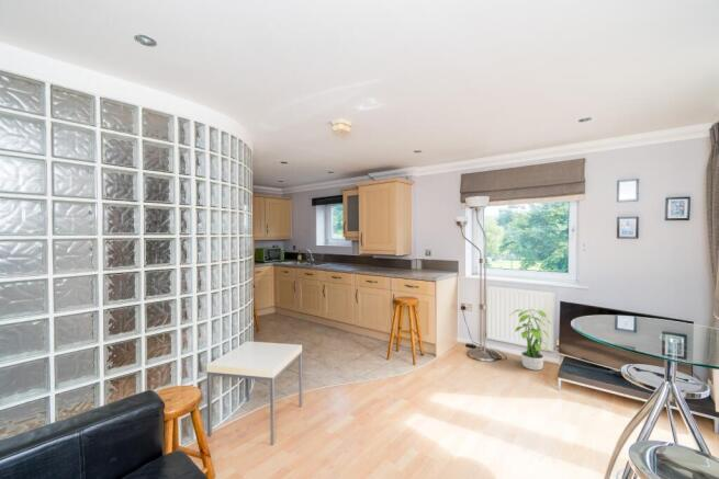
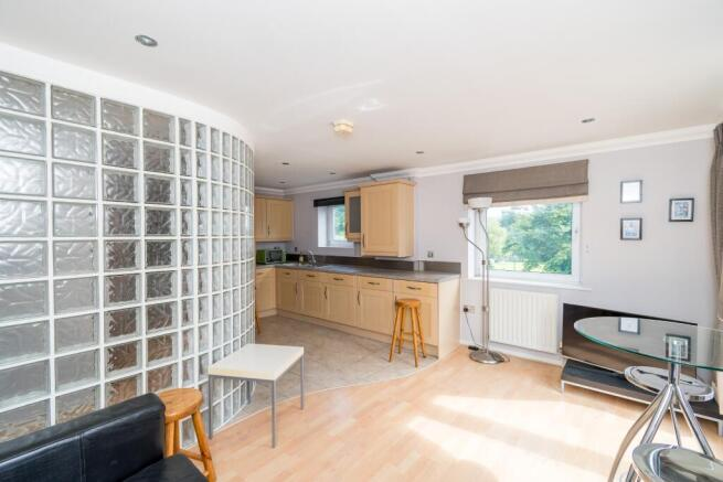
- potted plant (528, 337)
